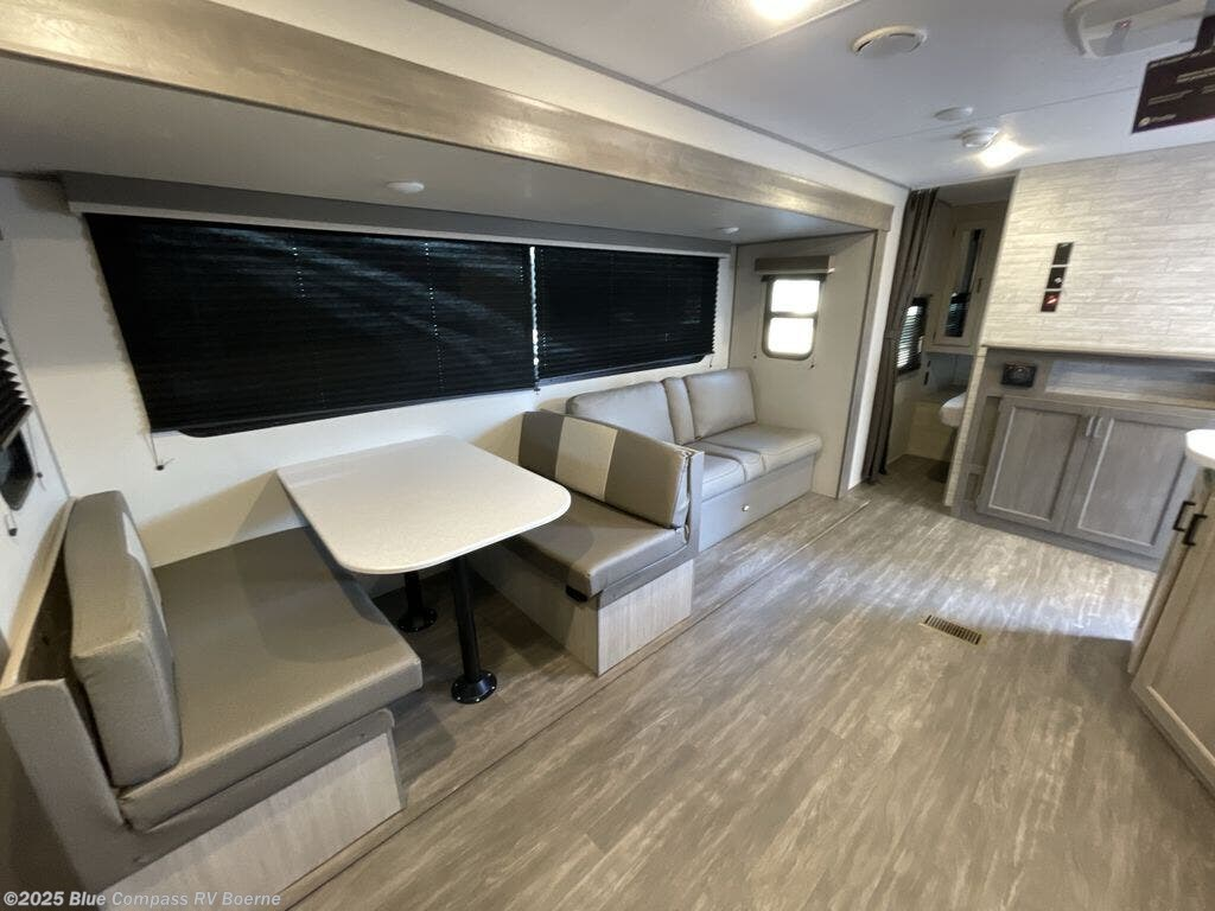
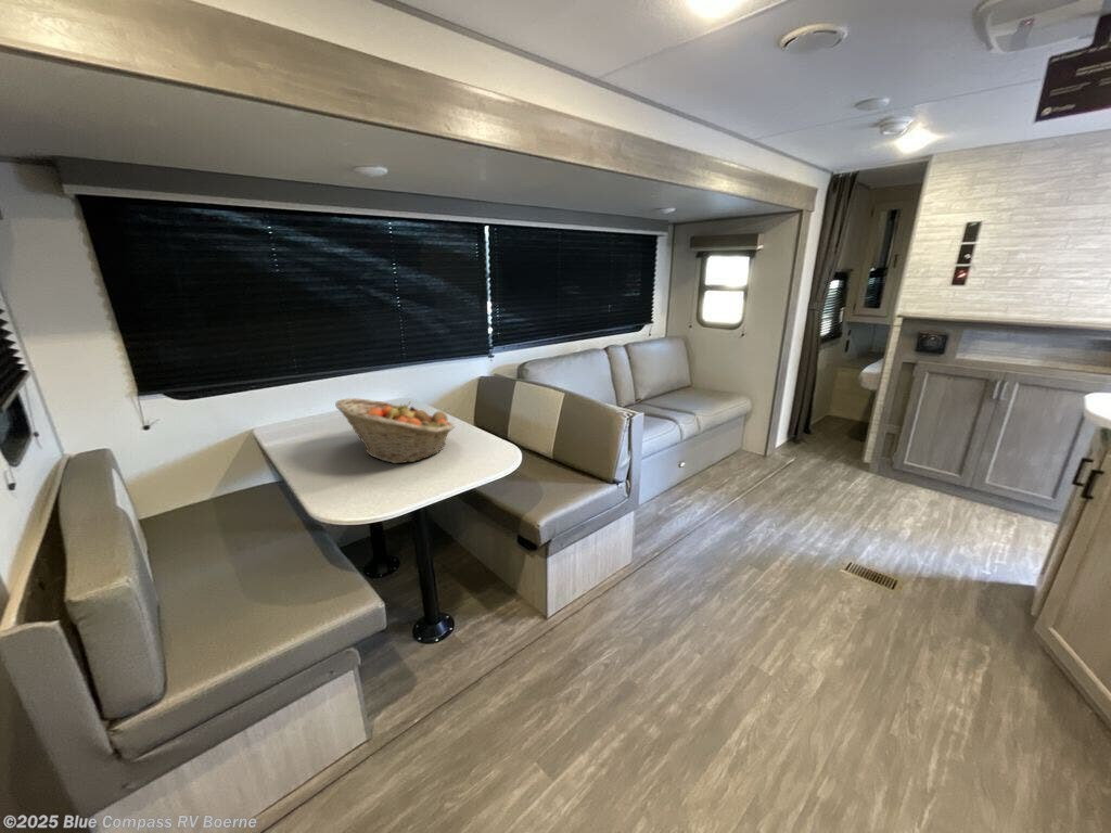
+ fruit basket (396, 423)
